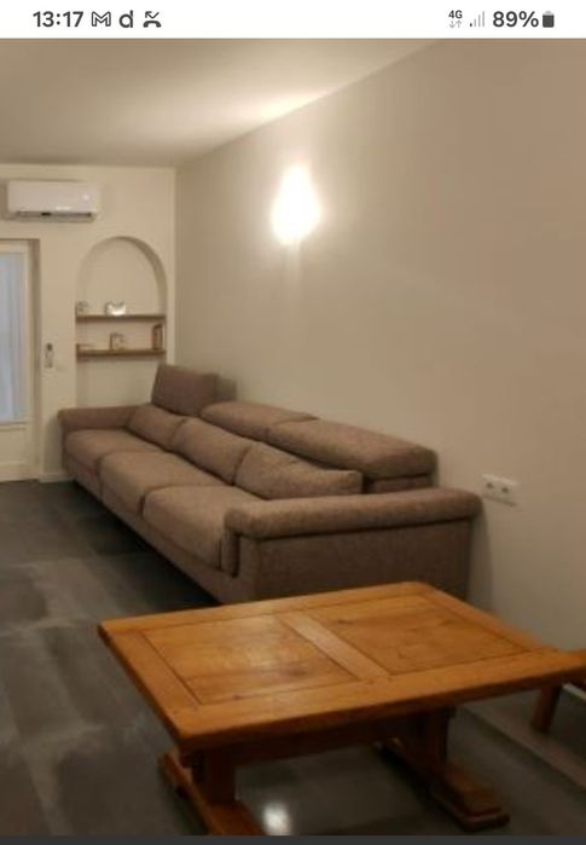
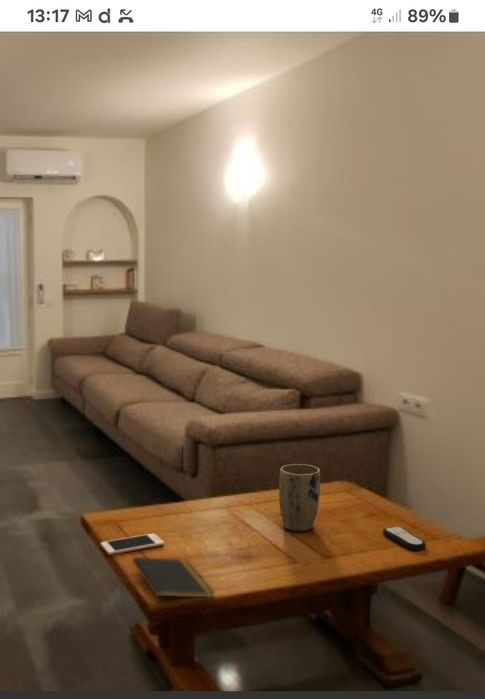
+ cell phone (132, 543)
+ notepad (172, 576)
+ remote control (404, 537)
+ plant pot (299, 497)
